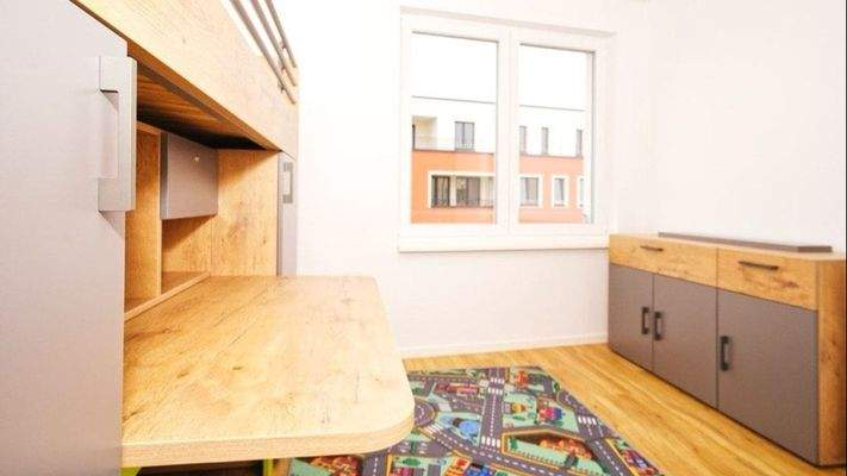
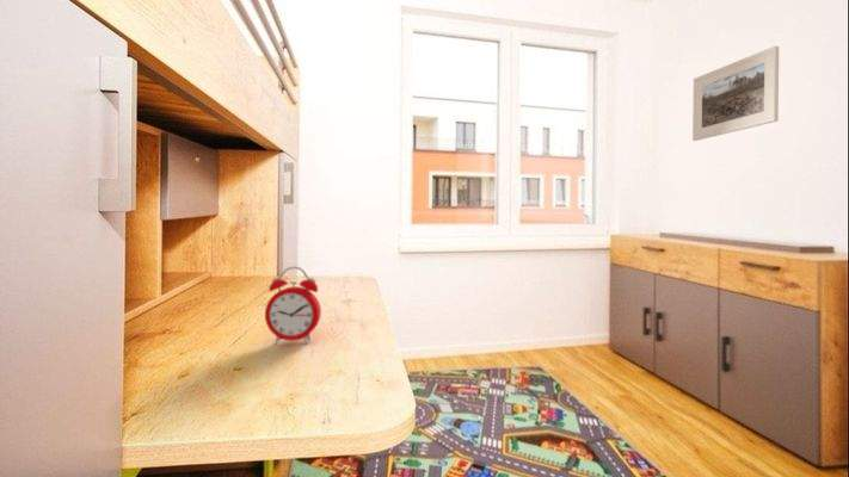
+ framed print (731, 98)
+ alarm clock (293, 304)
